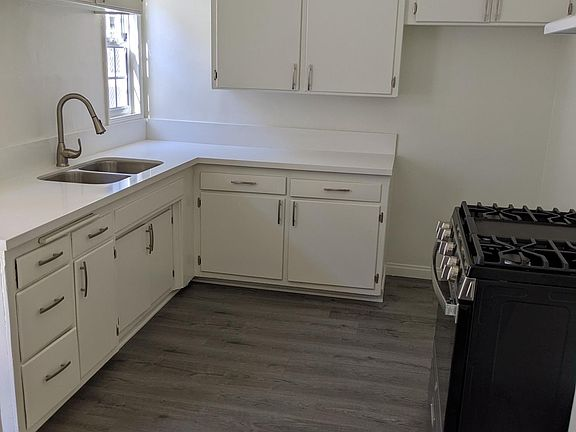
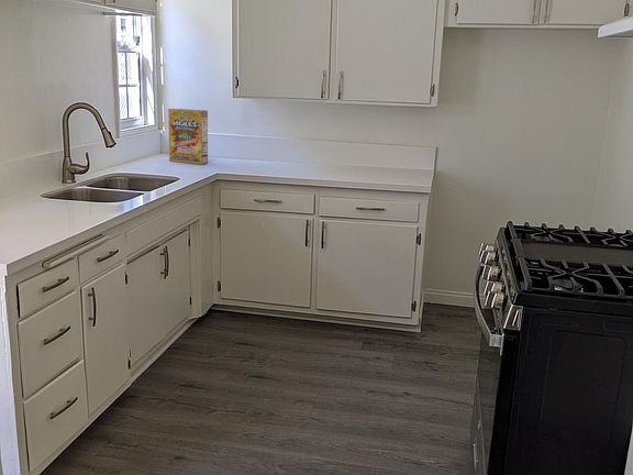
+ cereal box (188, 135)
